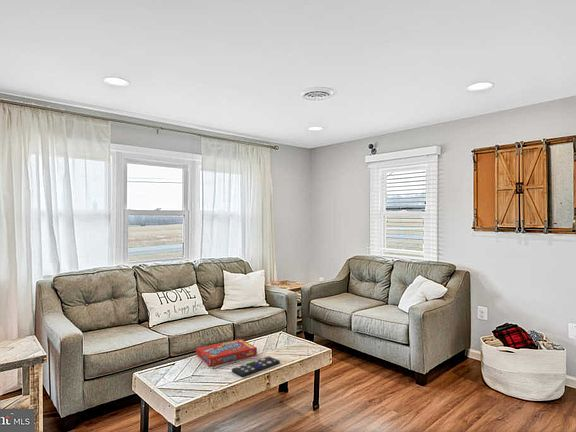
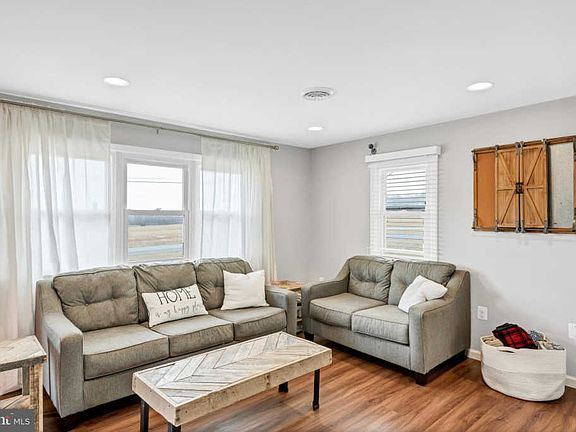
- snack box (226, 351)
- remote control (256, 365)
